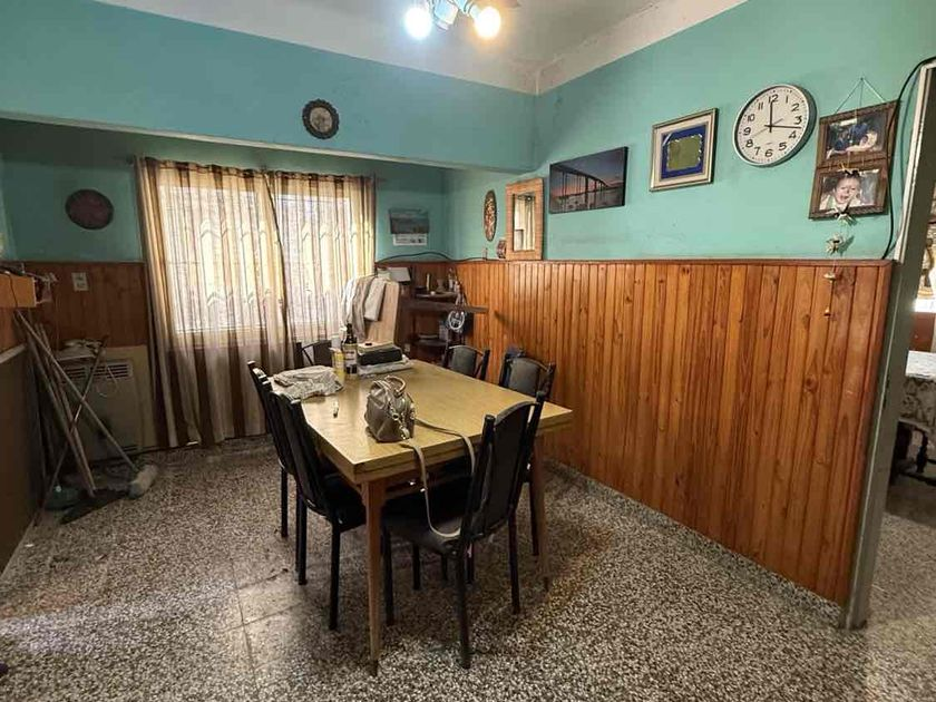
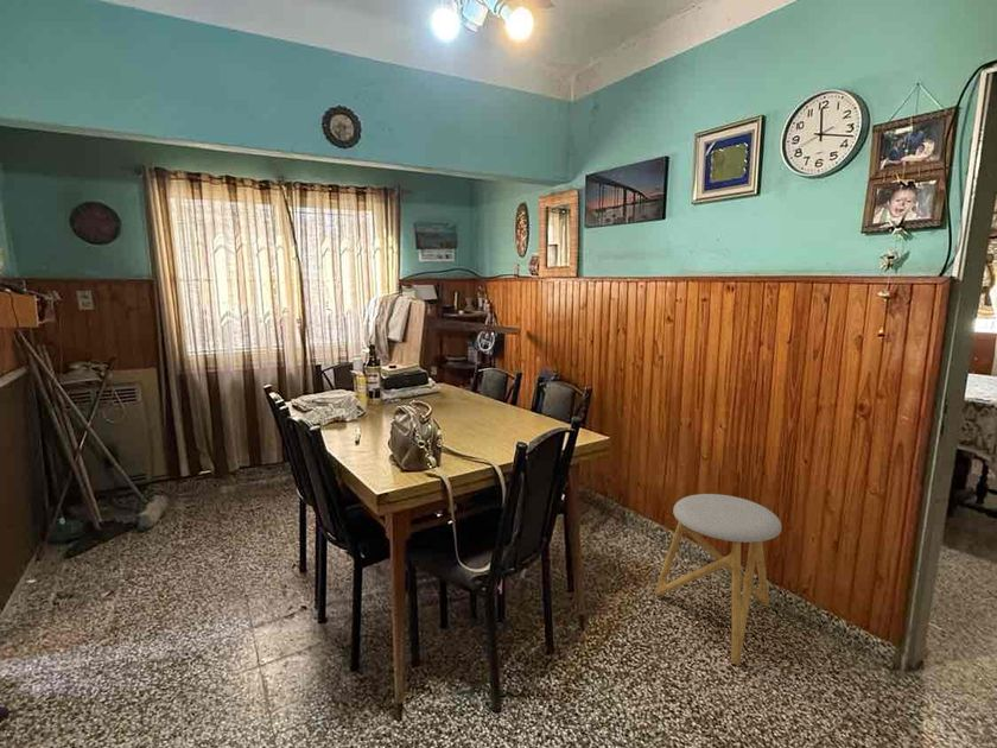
+ stool (725, 568)
